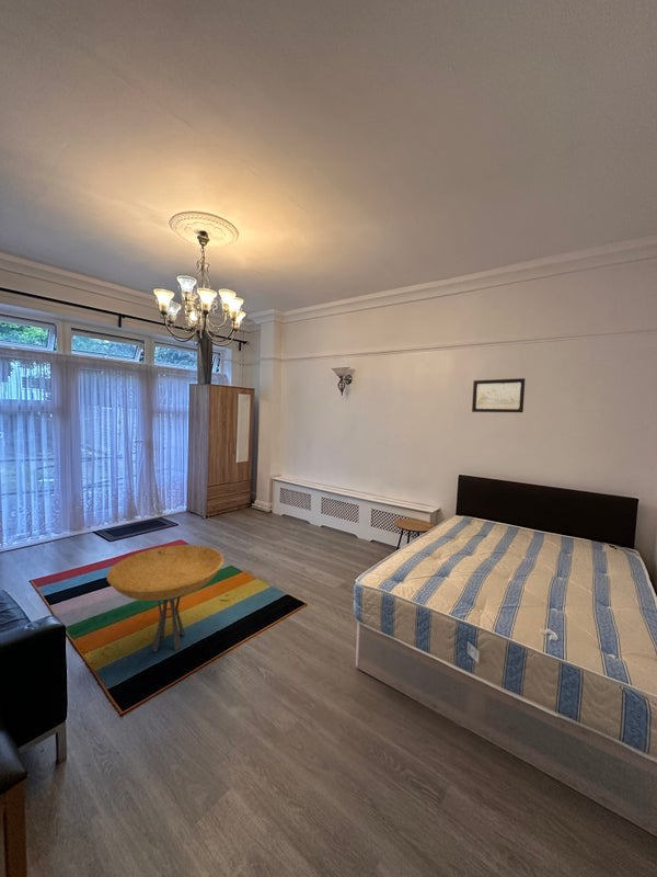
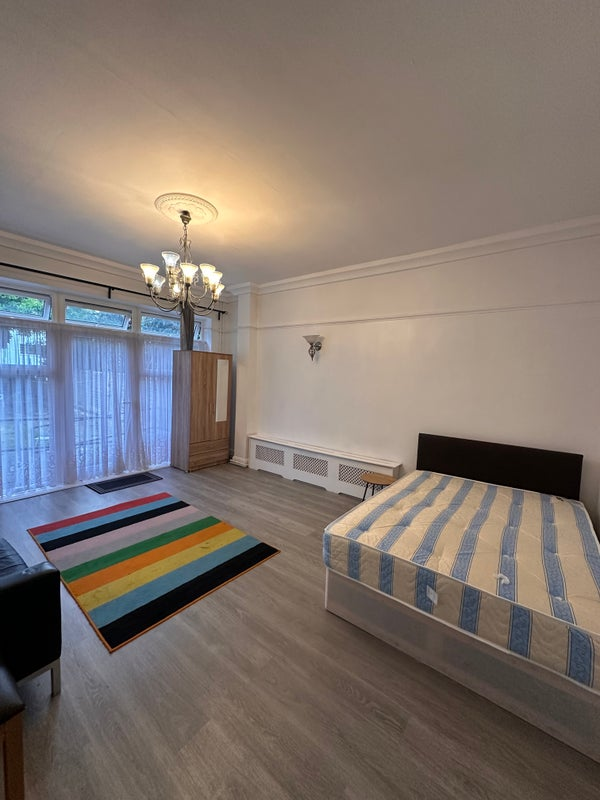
- wall art (497, 396)
- side table (170, 603)
